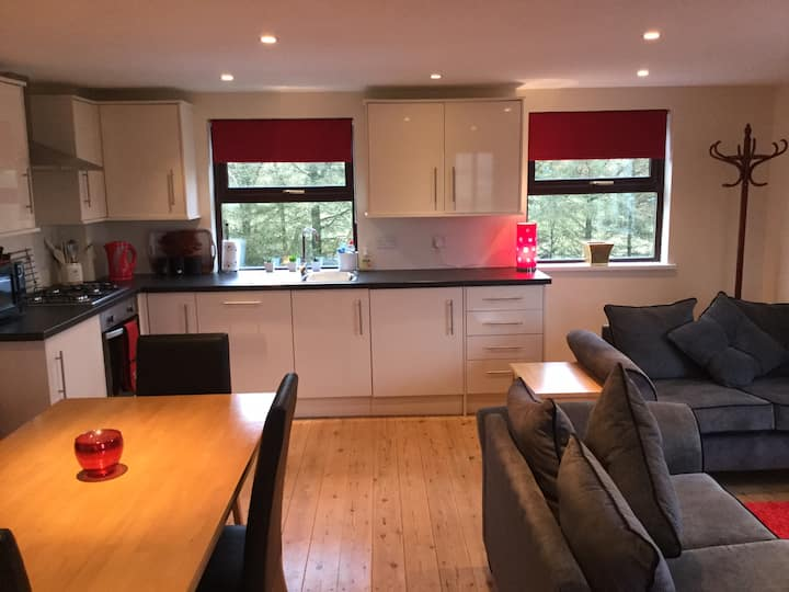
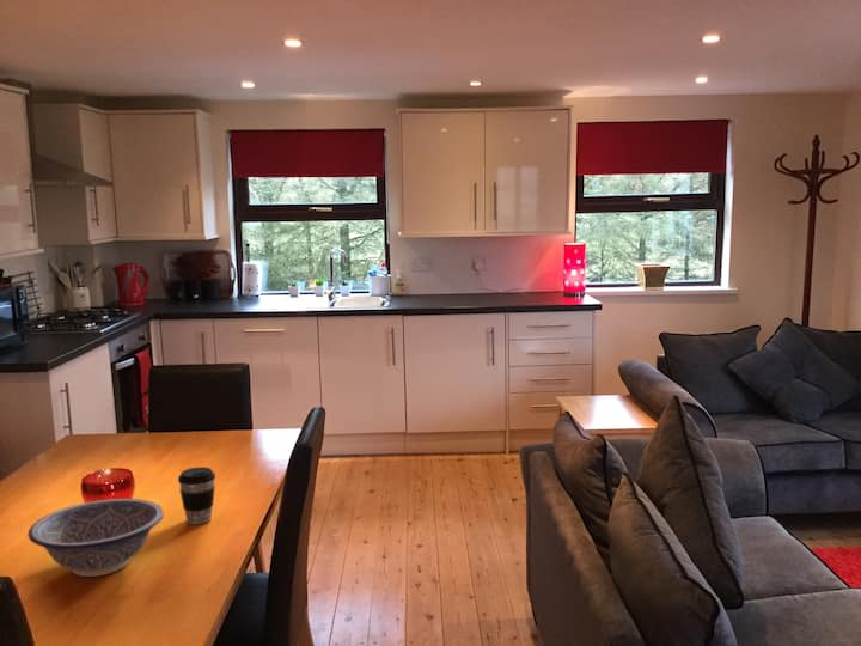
+ decorative bowl (99, 542)
+ coffee cup (197, 495)
